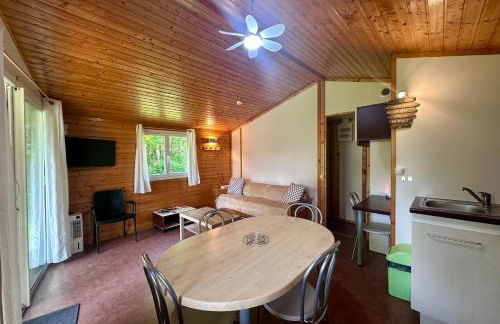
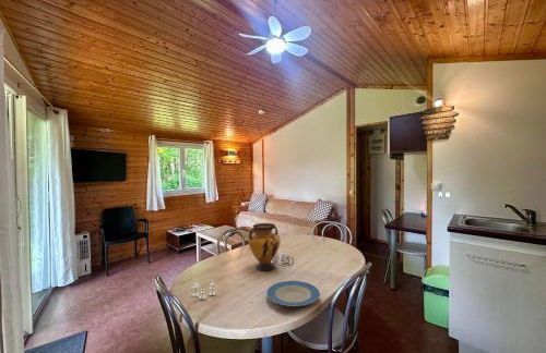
+ vase (264, 246)
+ salt and pepper shaker set (203, 290)
+ plate (293, 294)
